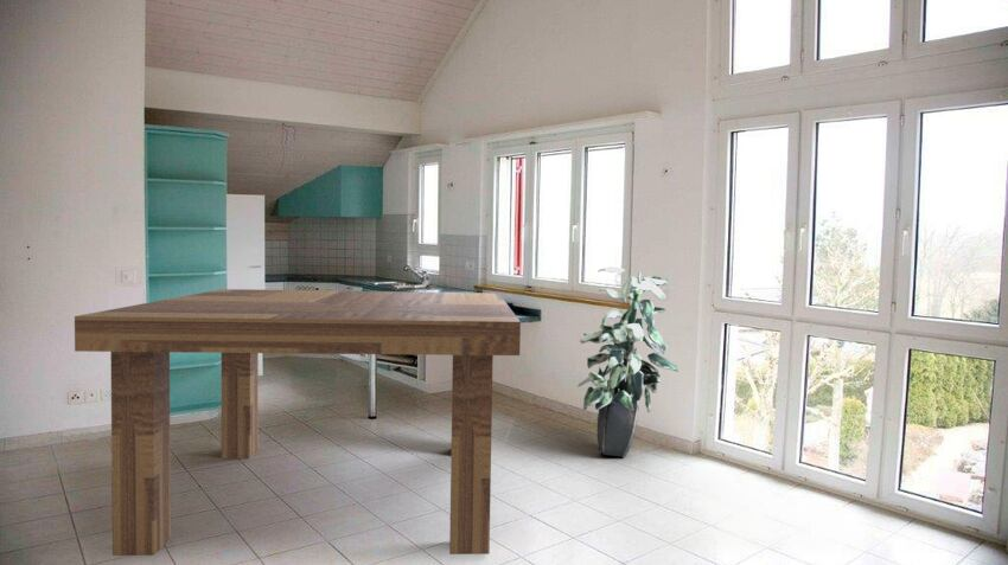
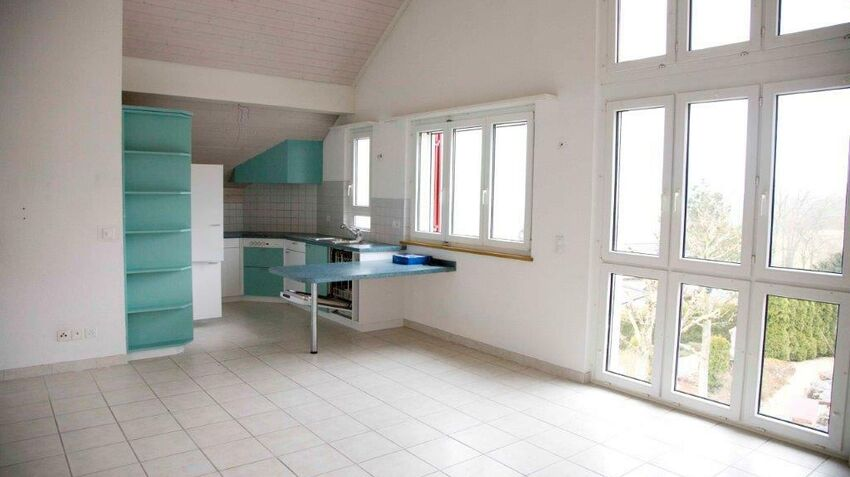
- indoor plant (621, 360)
- dining table (338, 353)
